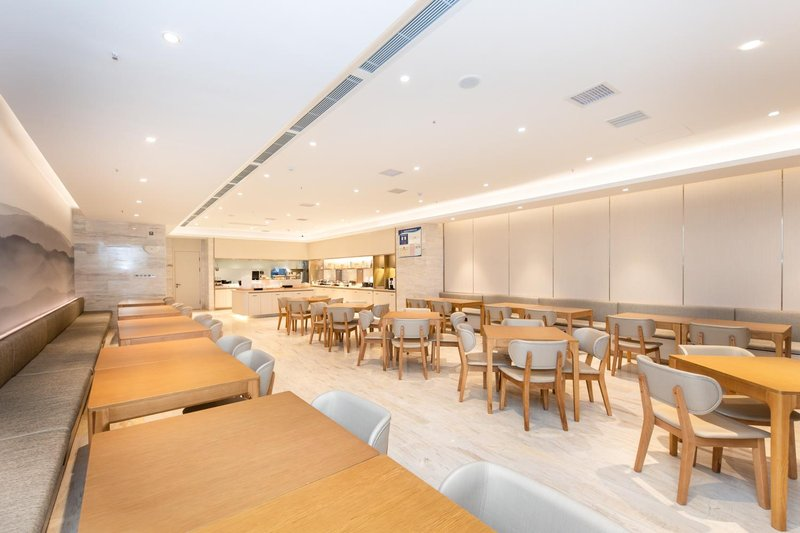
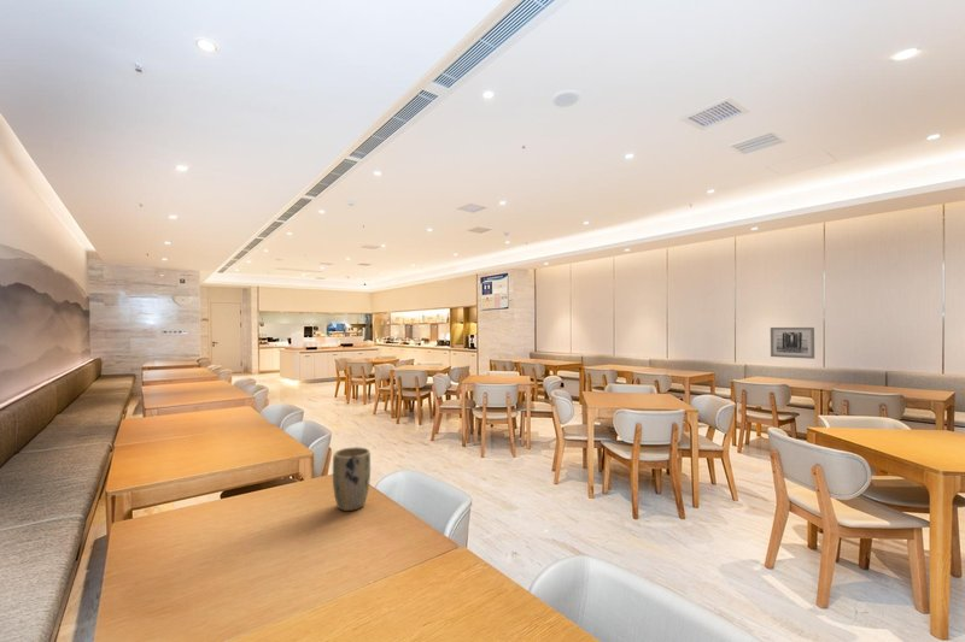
+ plant pot (351, 478)
+ wall art (791, 342)
